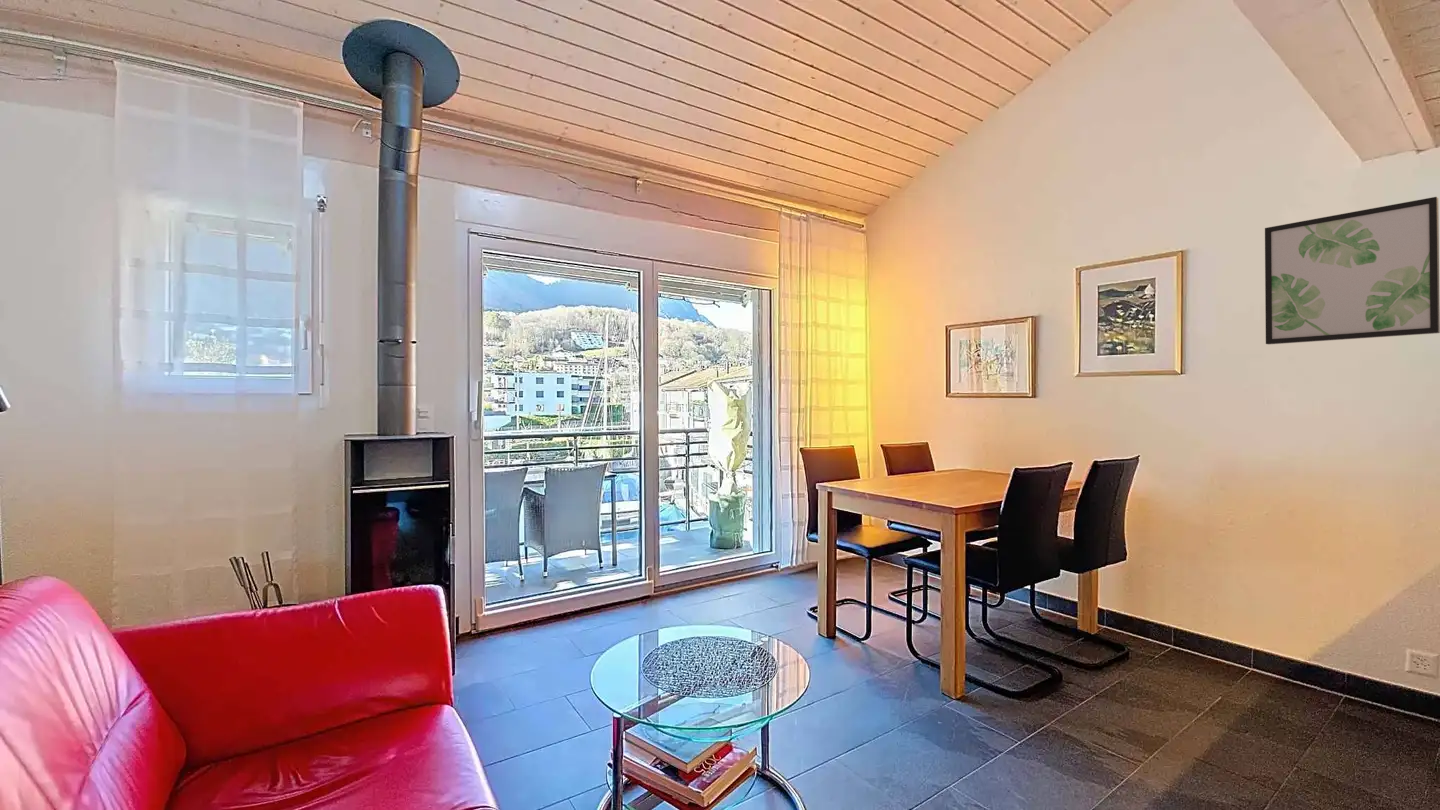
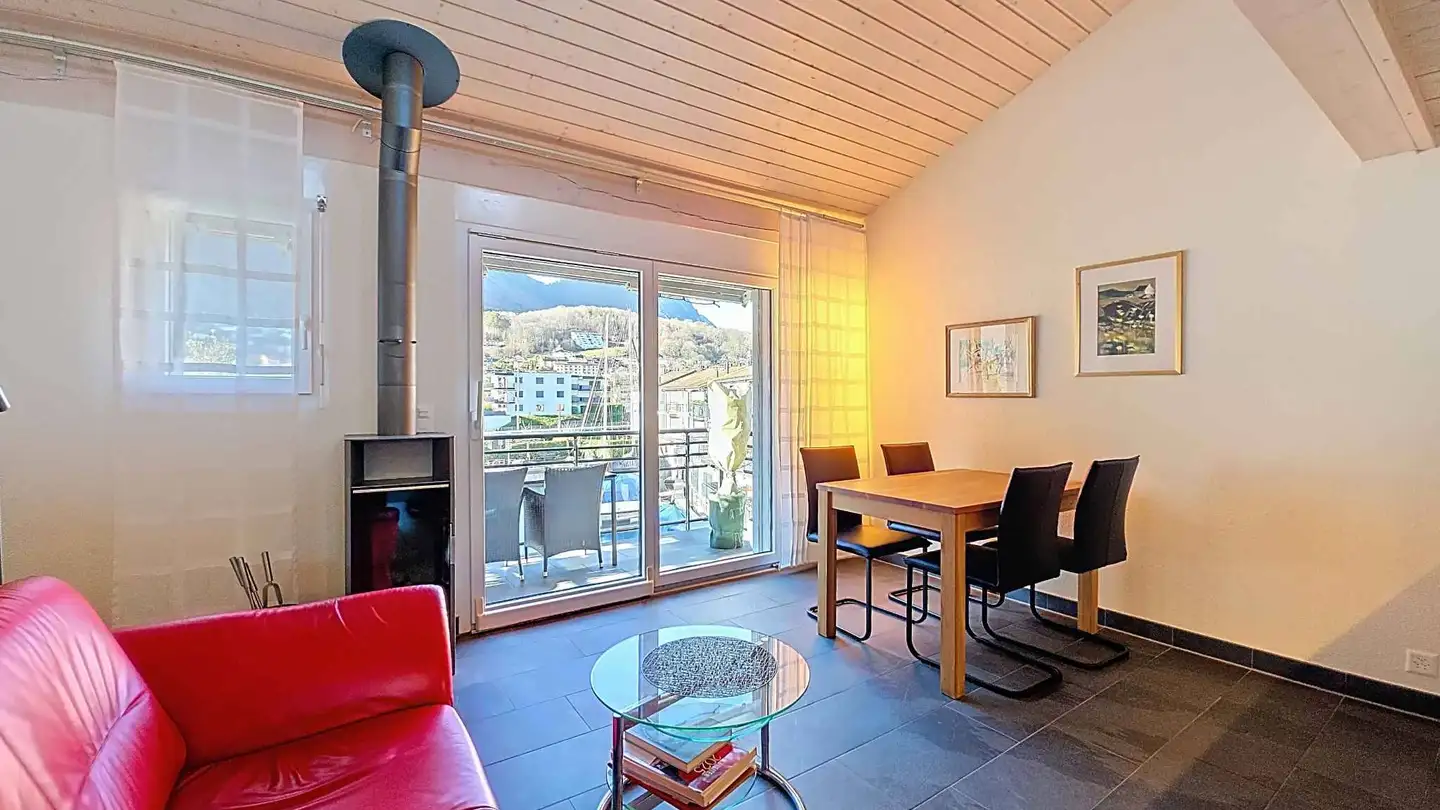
- wall art (1345, 276)
